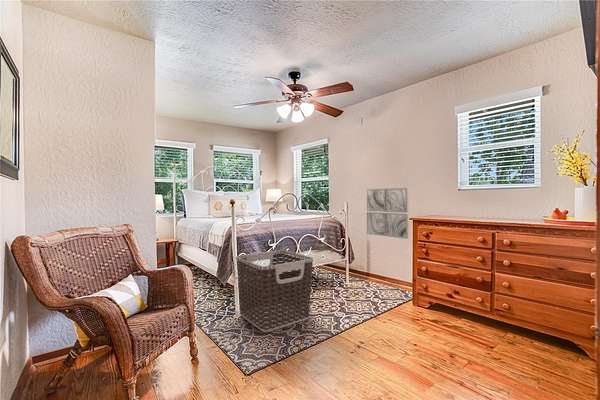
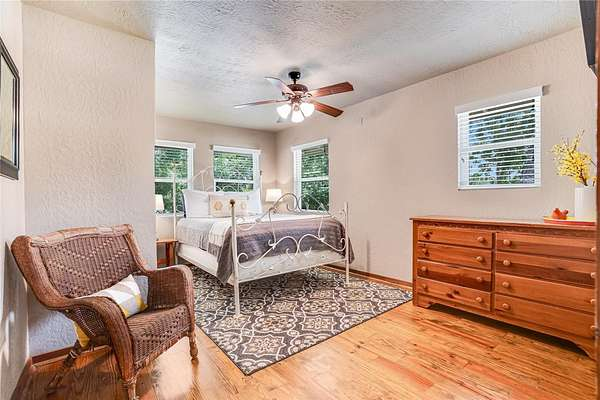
- wall art (386, 211)
- clothes hamper (273, 286)
